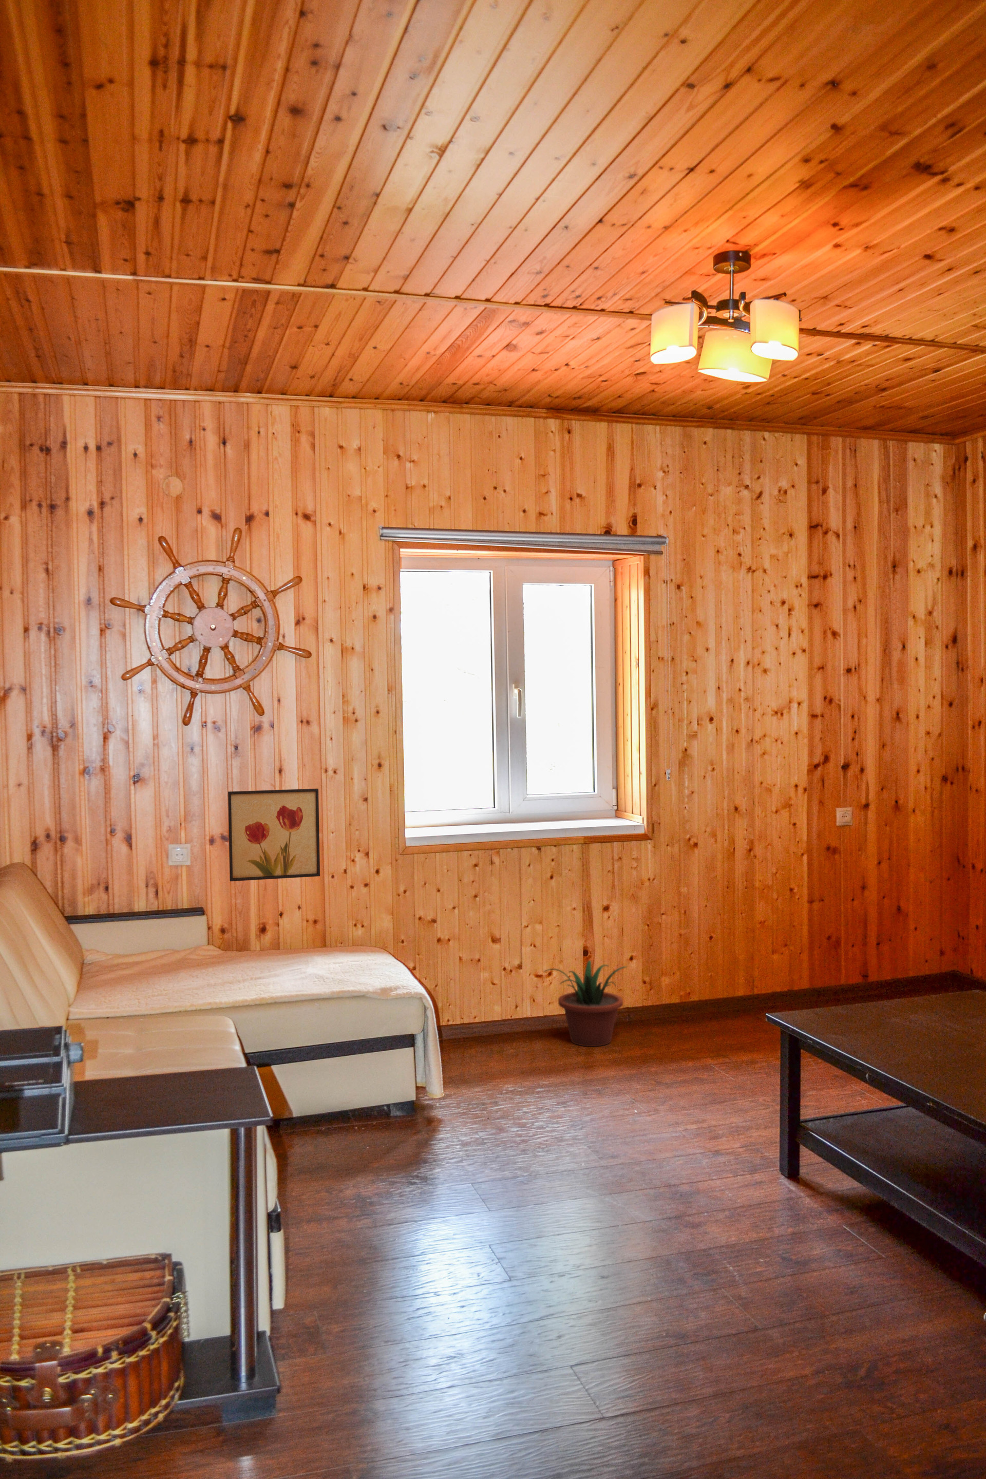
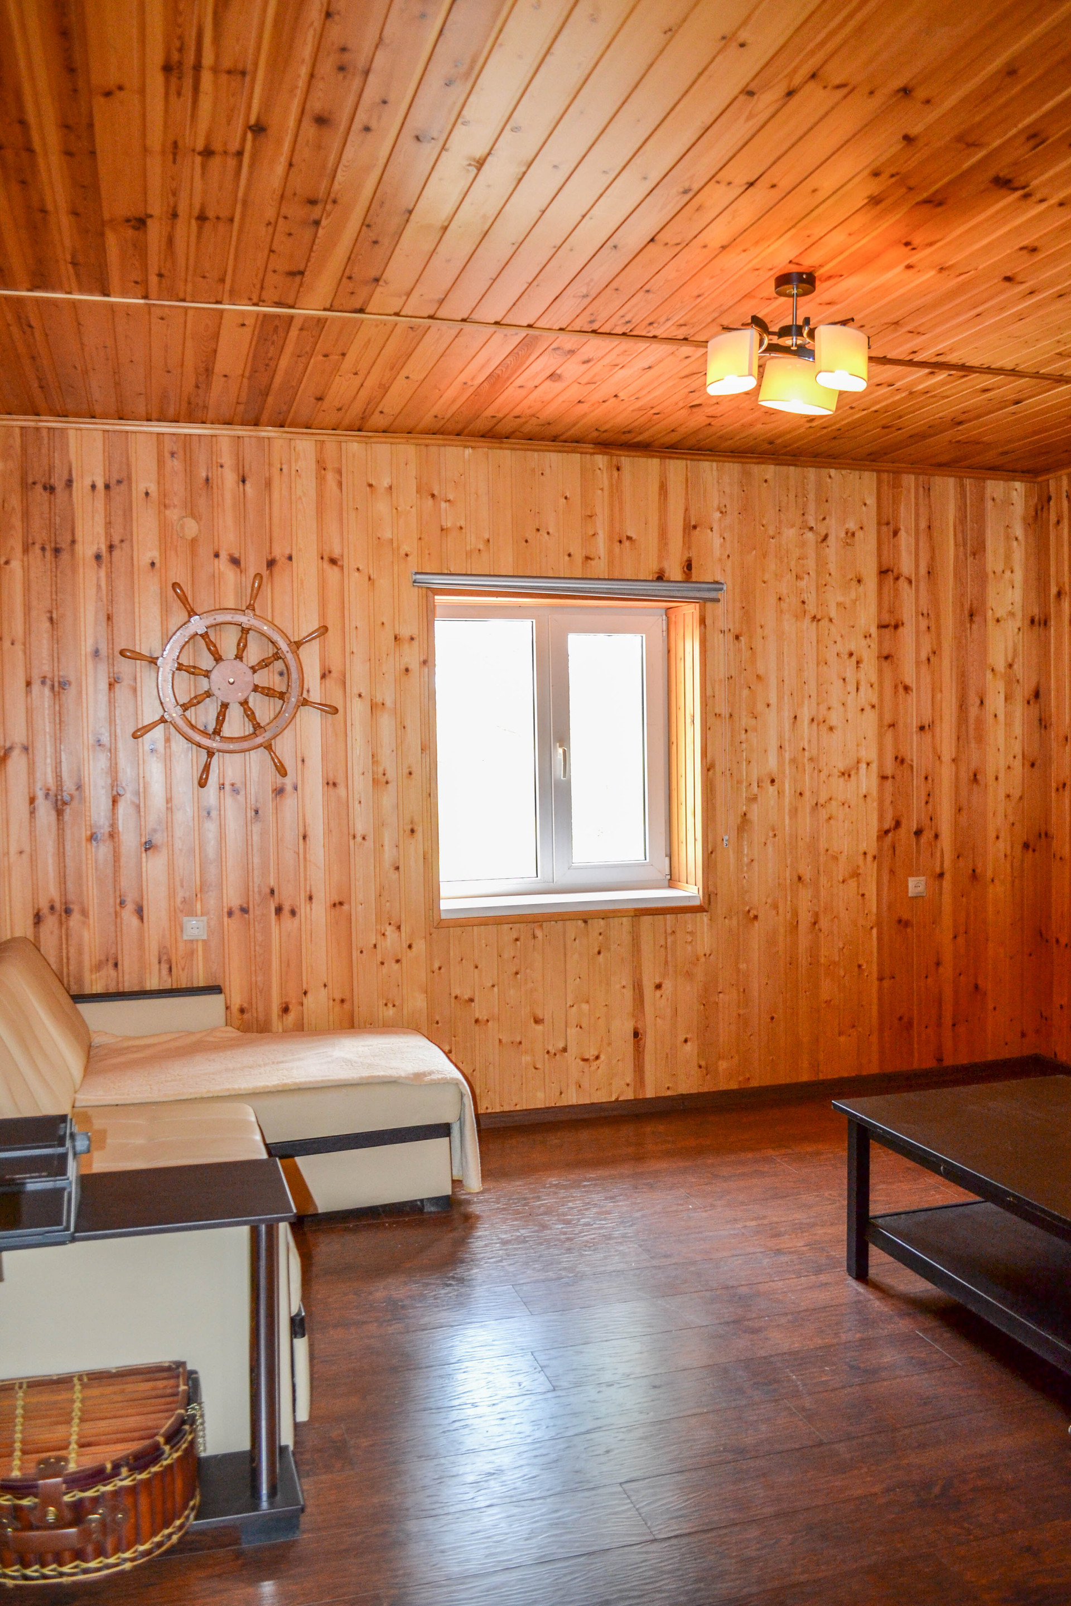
- potted plant (585, 1003)
- wall art (274, 834)
